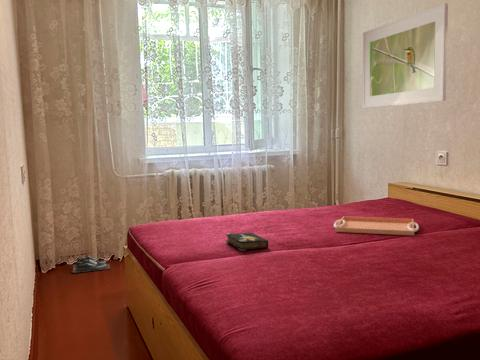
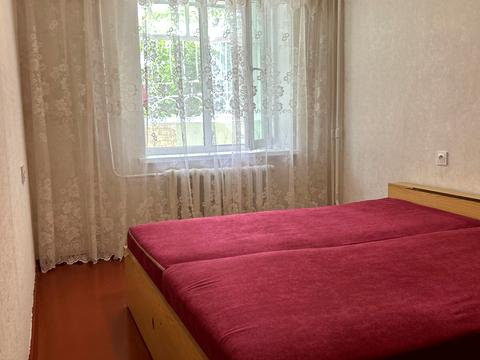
- shoe (91, 261)
- hardback book (246, 240)
- serving tray (375, 225)
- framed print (399, 62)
